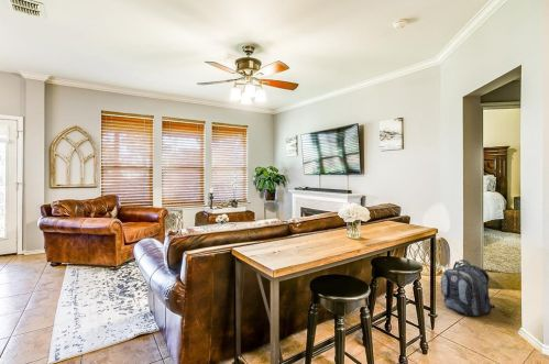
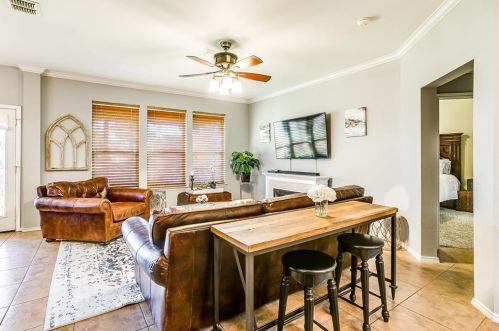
- backpack (465, 284)
